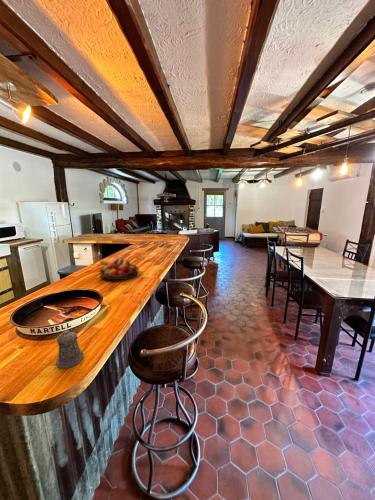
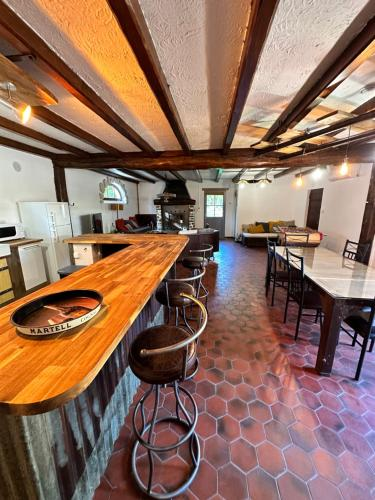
- pepper shaker (68, 348)
- fruit bowl (118, 267)
